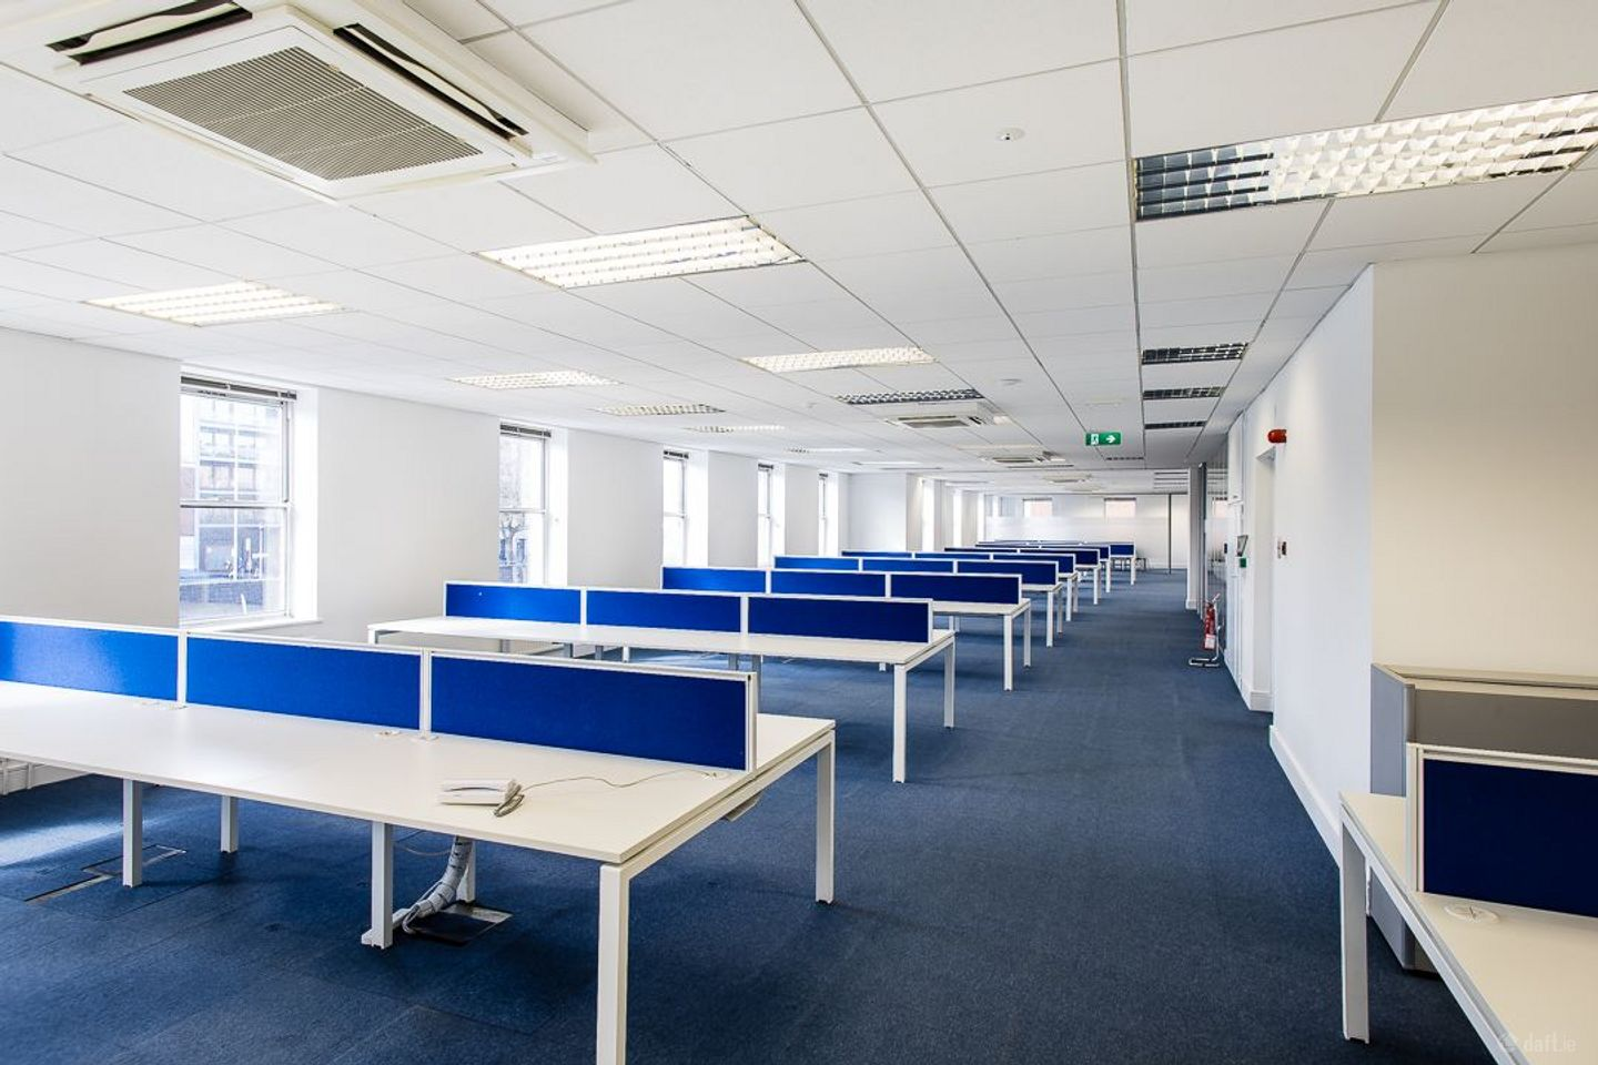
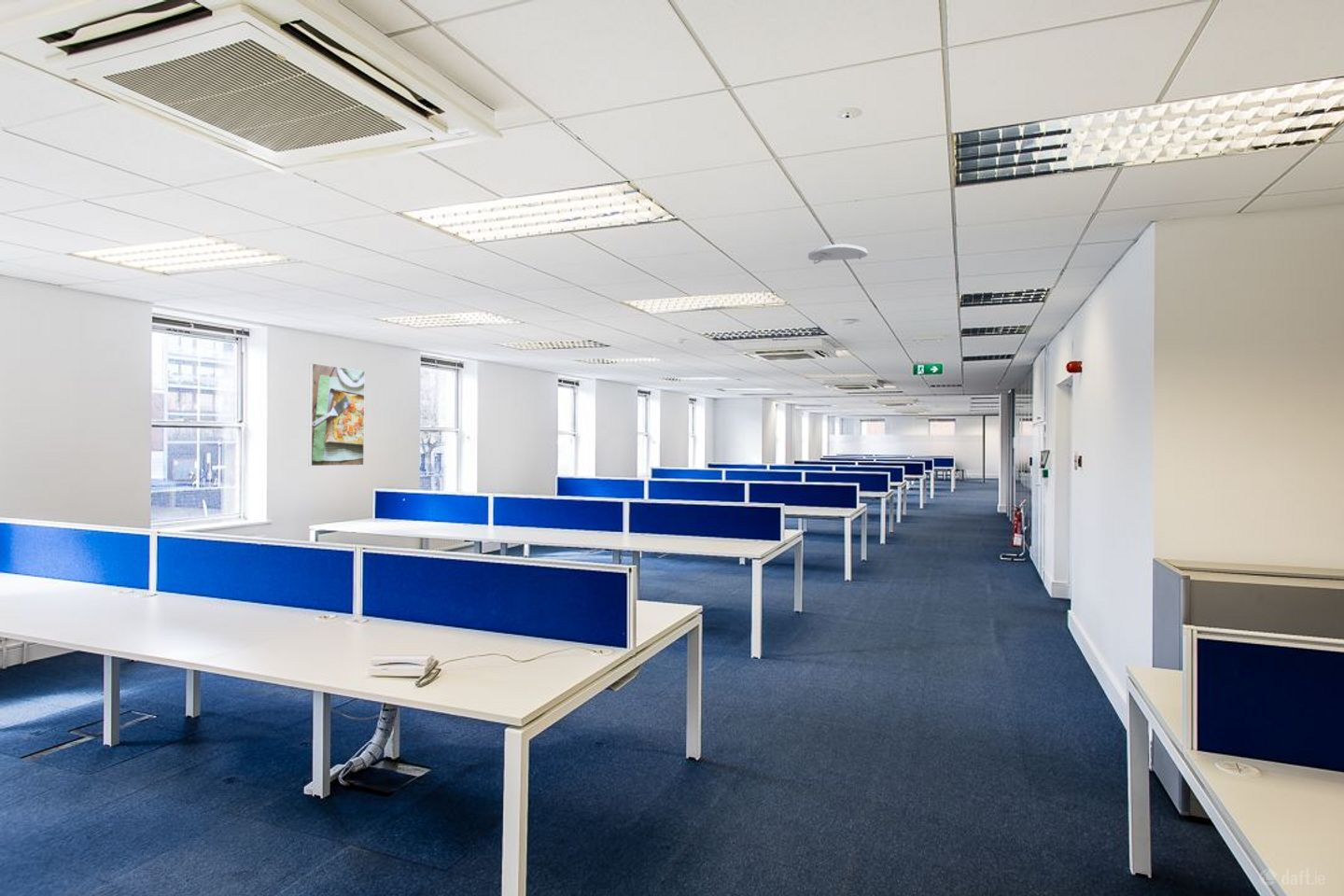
+ smoke detector (837, 256)
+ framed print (338, 416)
